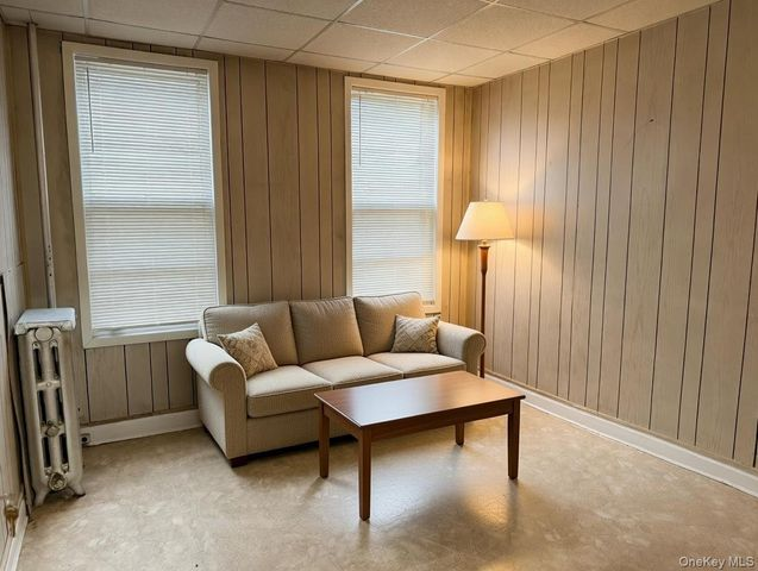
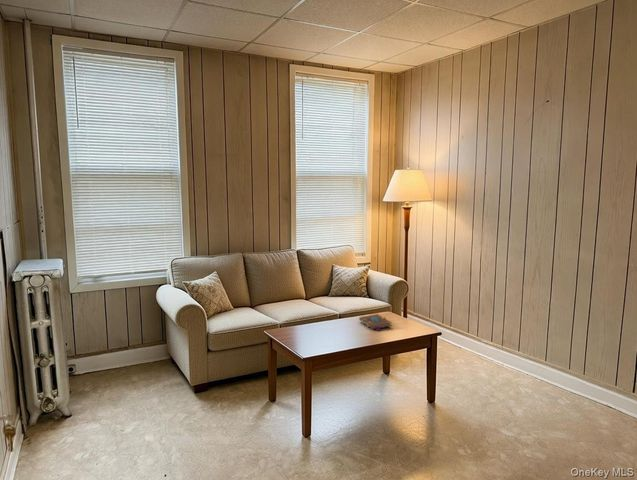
+ book (377, 321)
